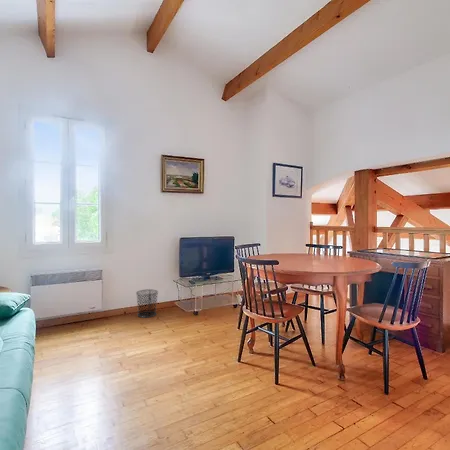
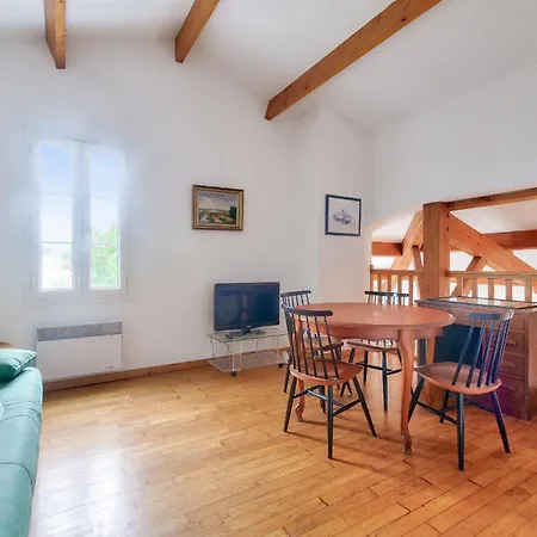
- waste bin (146, 303)
